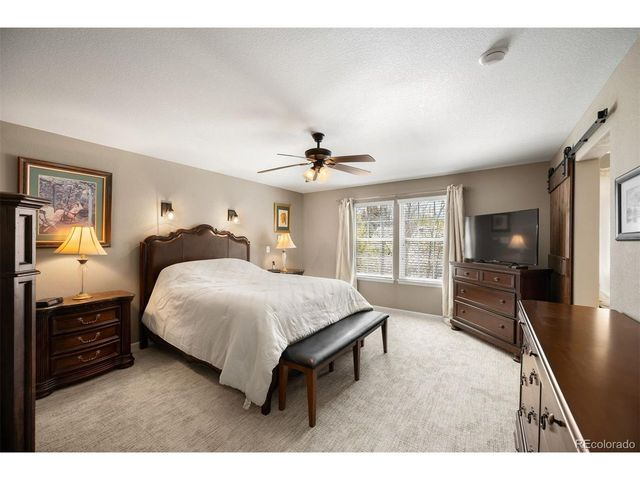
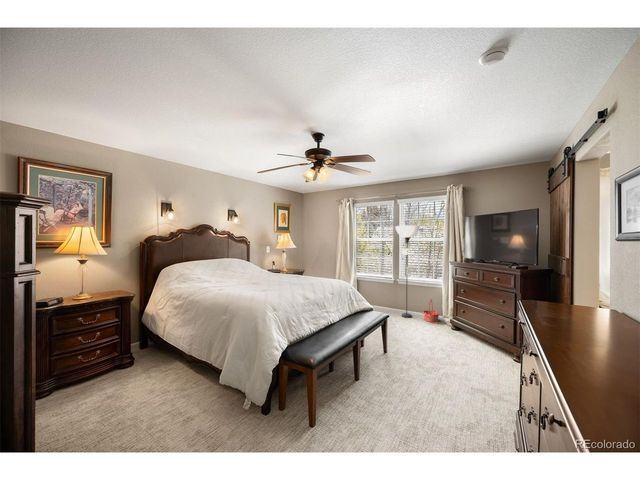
+ floor lamp (406, 264)
+ basket (432, 309)
